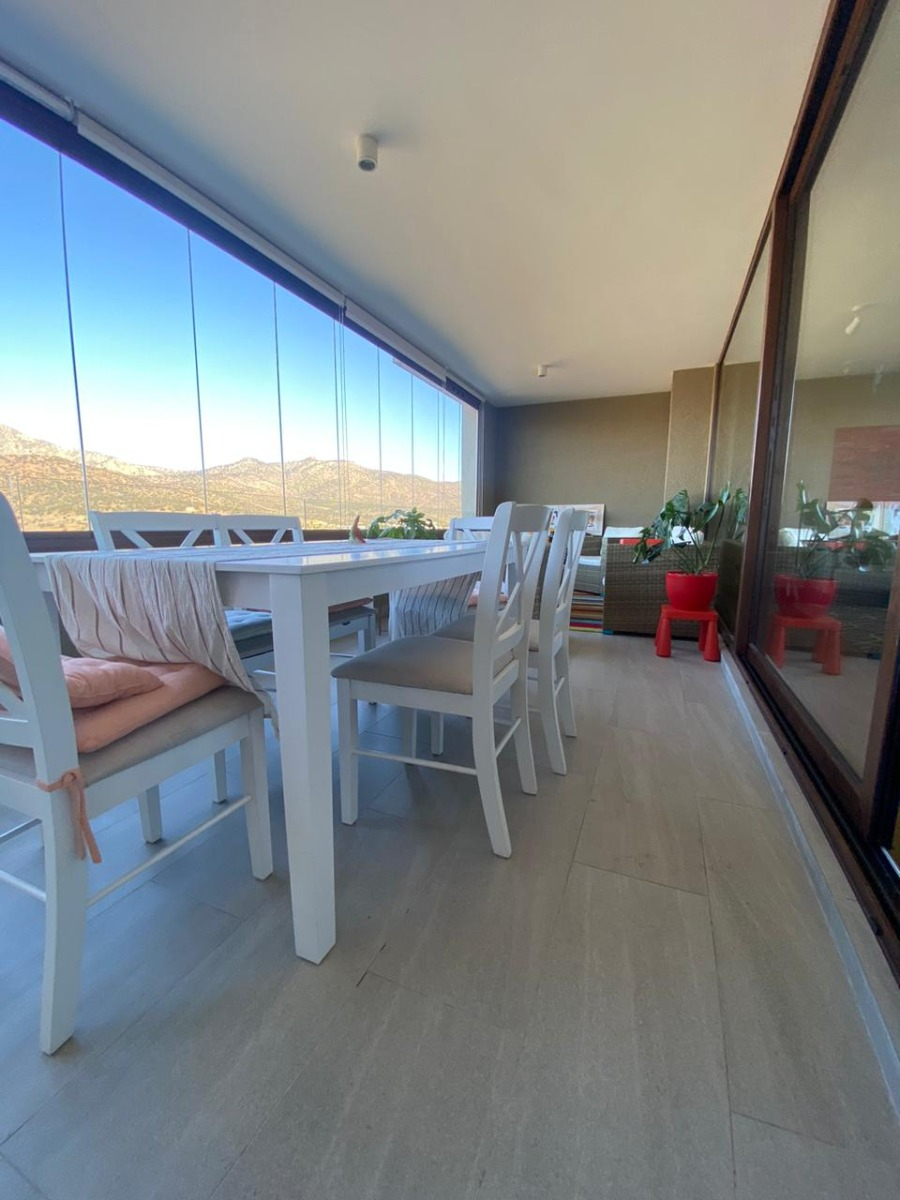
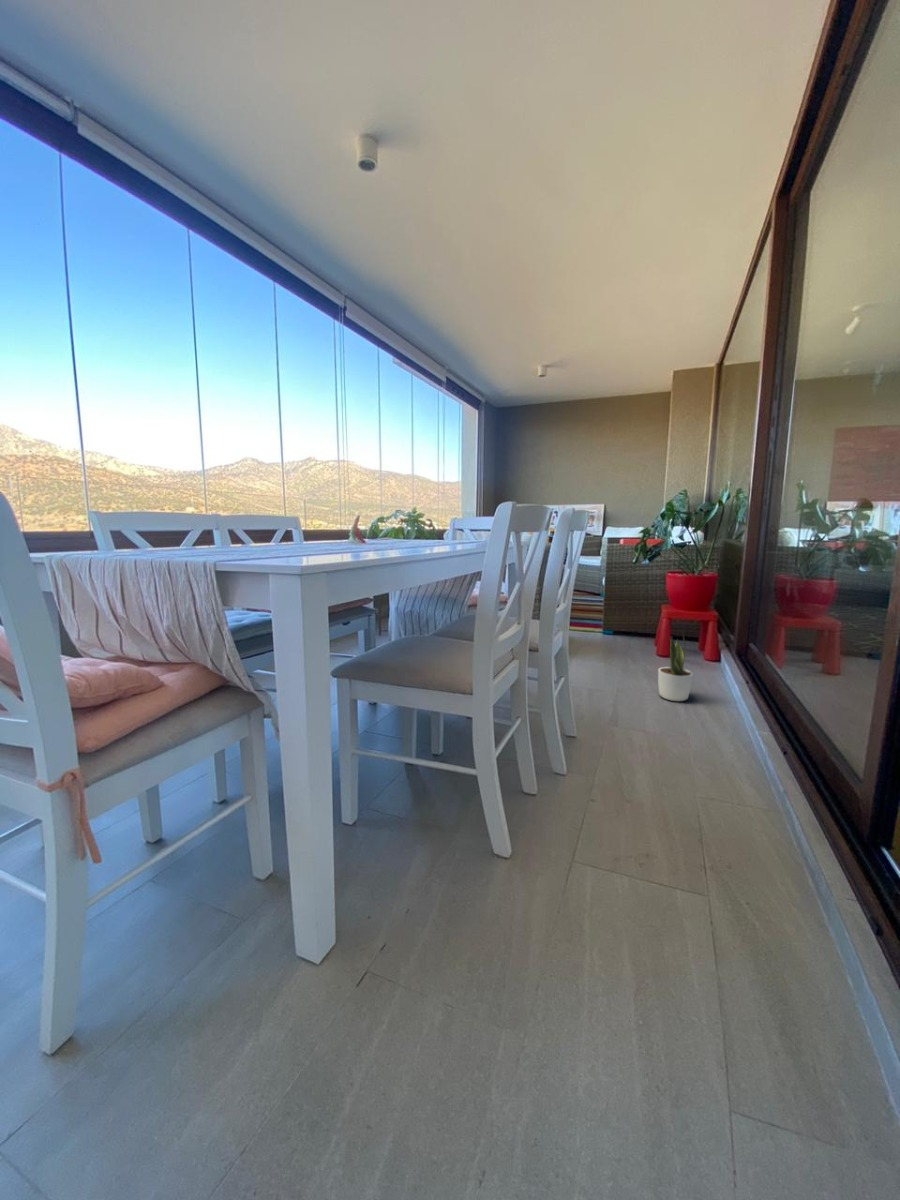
+ potted plant (676, 662)
